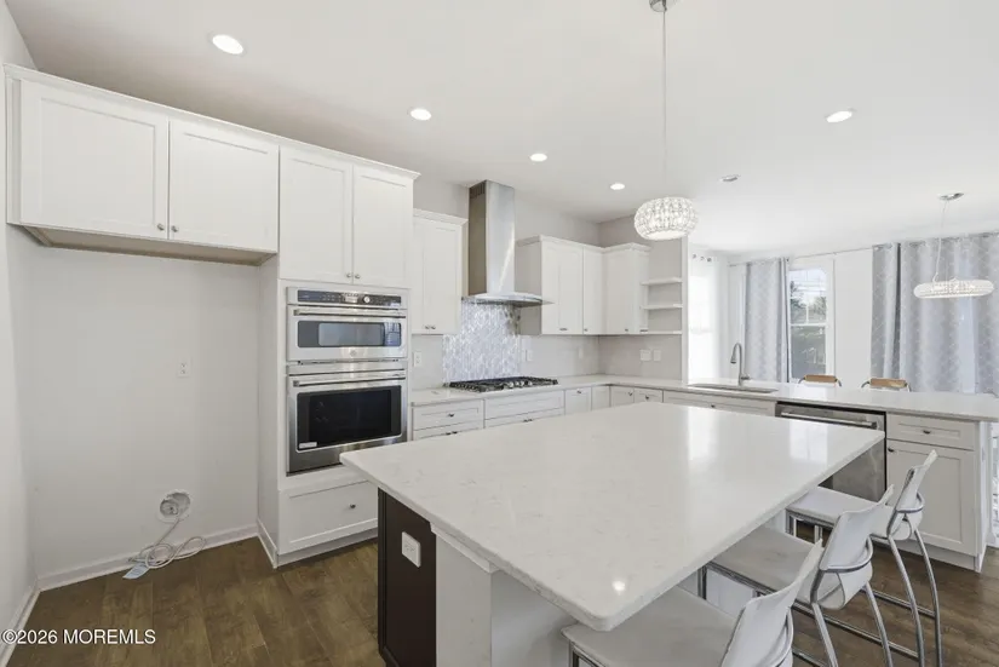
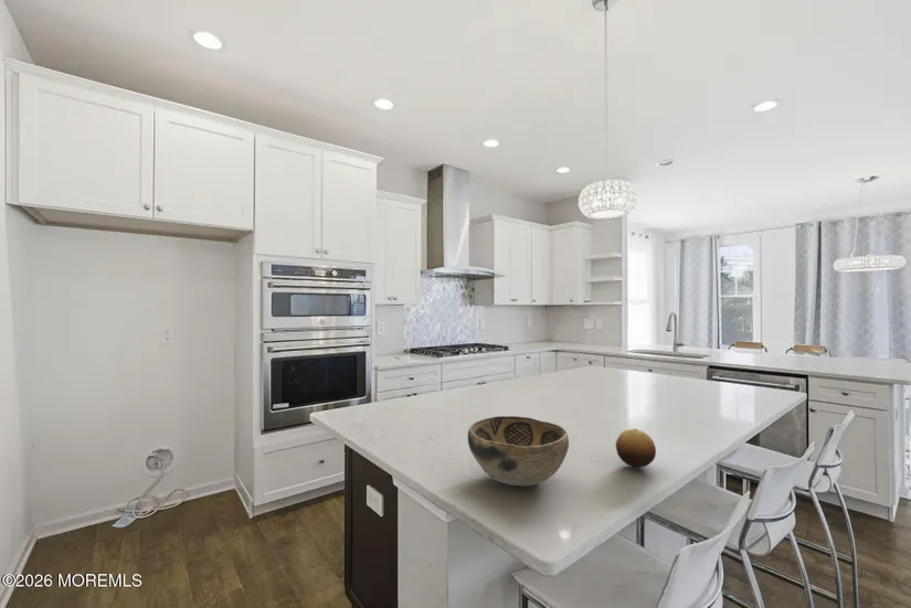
+ decorative bowl (517, 454)
+ fruit (635, 447)
